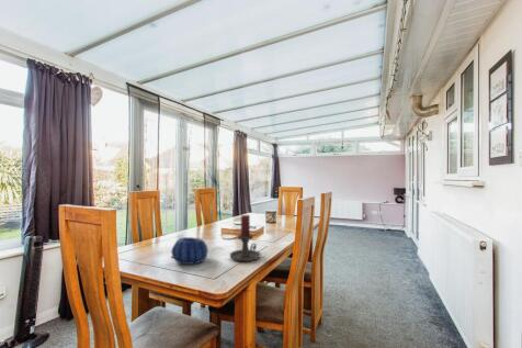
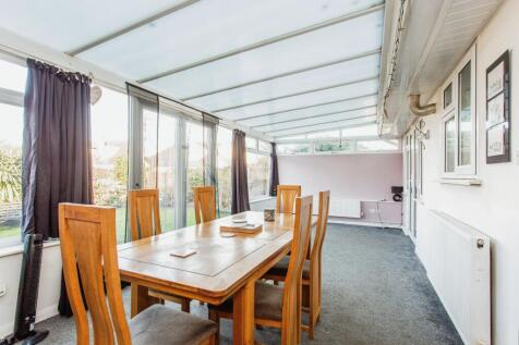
- candle holder (247, 235)
- decorative bowl (190, 249)
